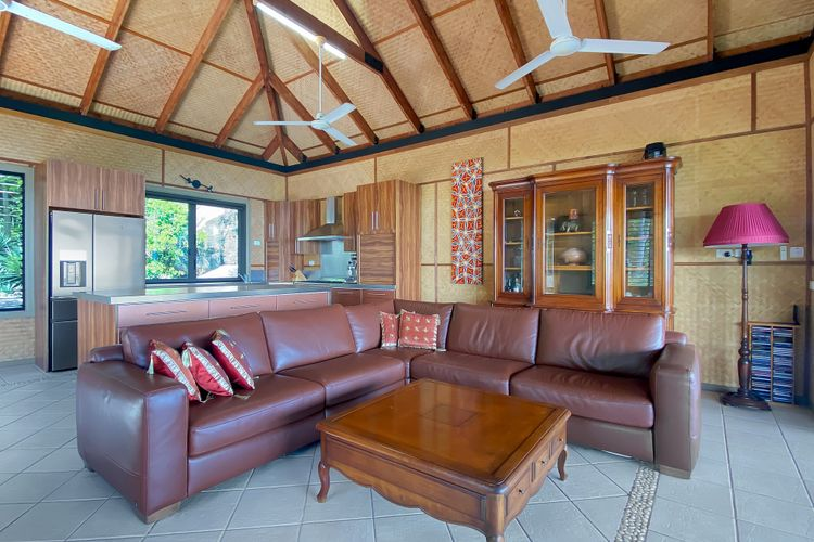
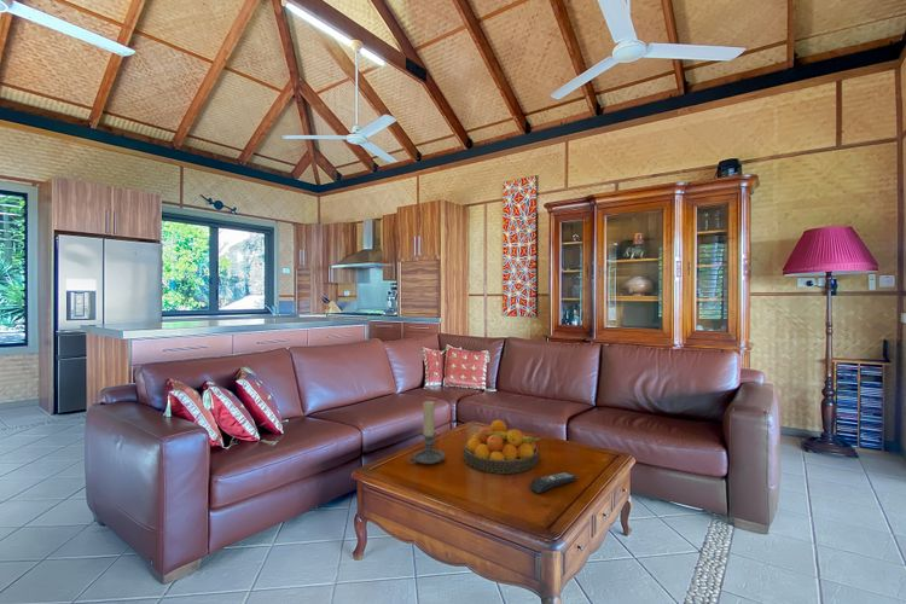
+ candle holder (425, 430)
+ remote control (553, 480)
+ fruit bowl (500, 442)
